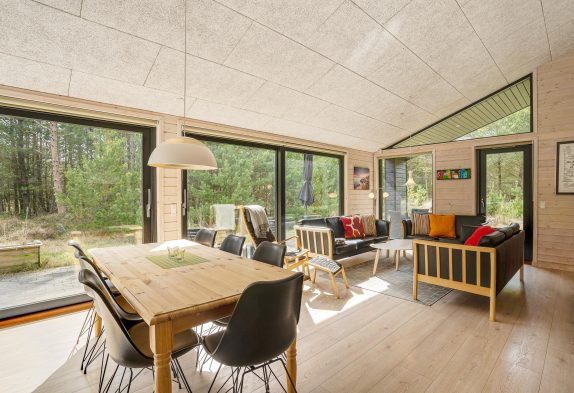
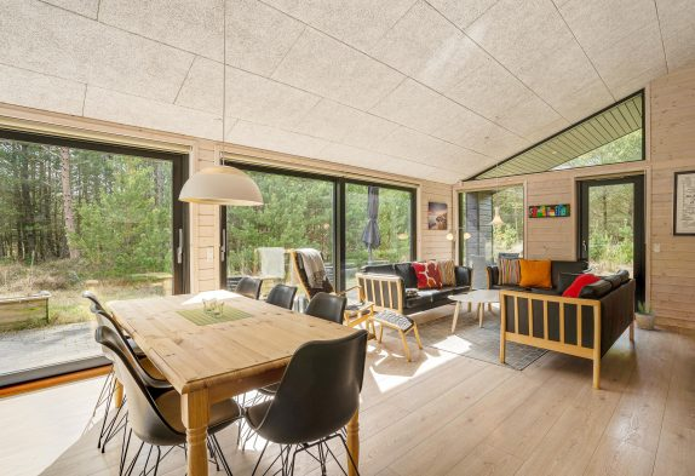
+ potted plant (644, 312)
